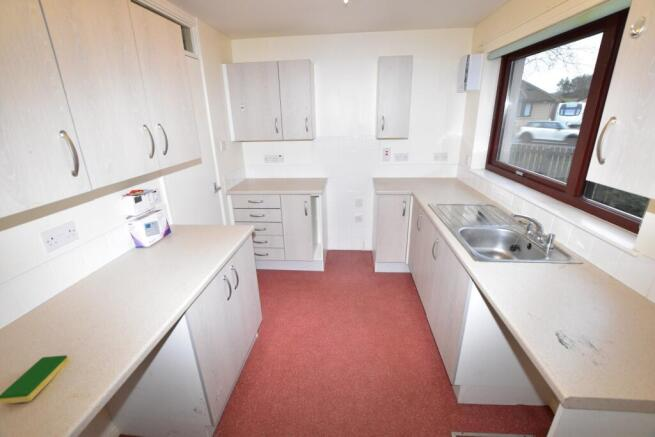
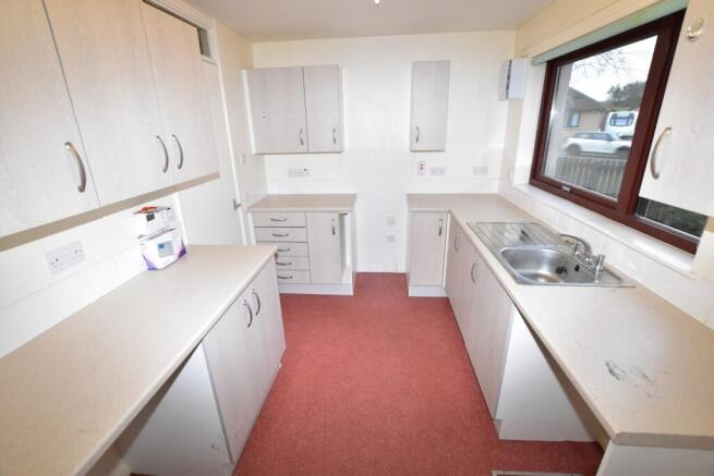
- dish sponge (36, 377)
